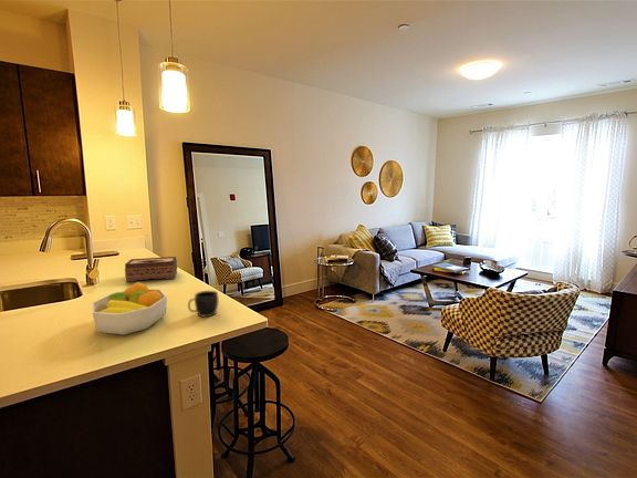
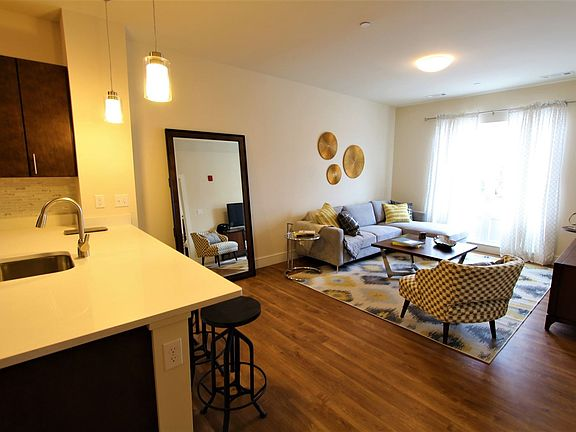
- fruit bowl (130, 305)
- mug (203, 303)
- tissue box (152, 268)
